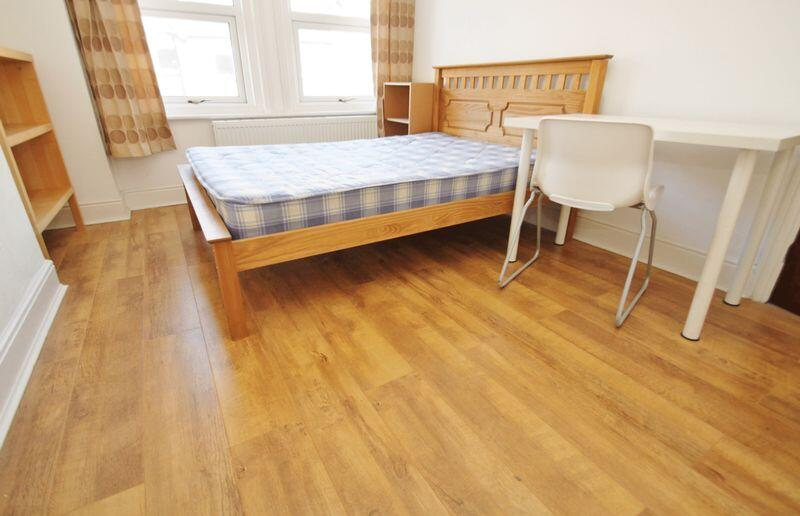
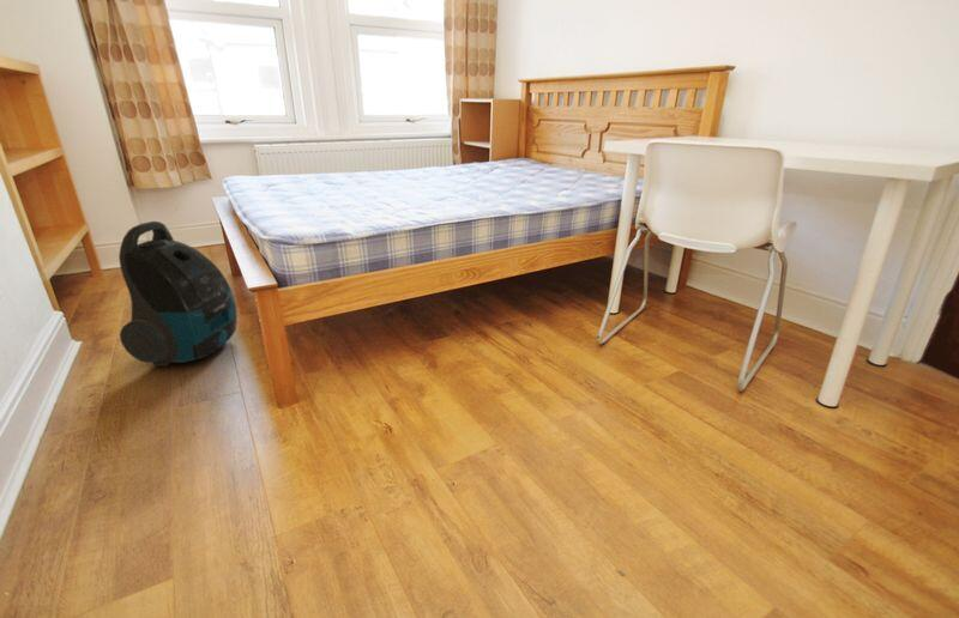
+ vacuum cleaner (177, 290)
